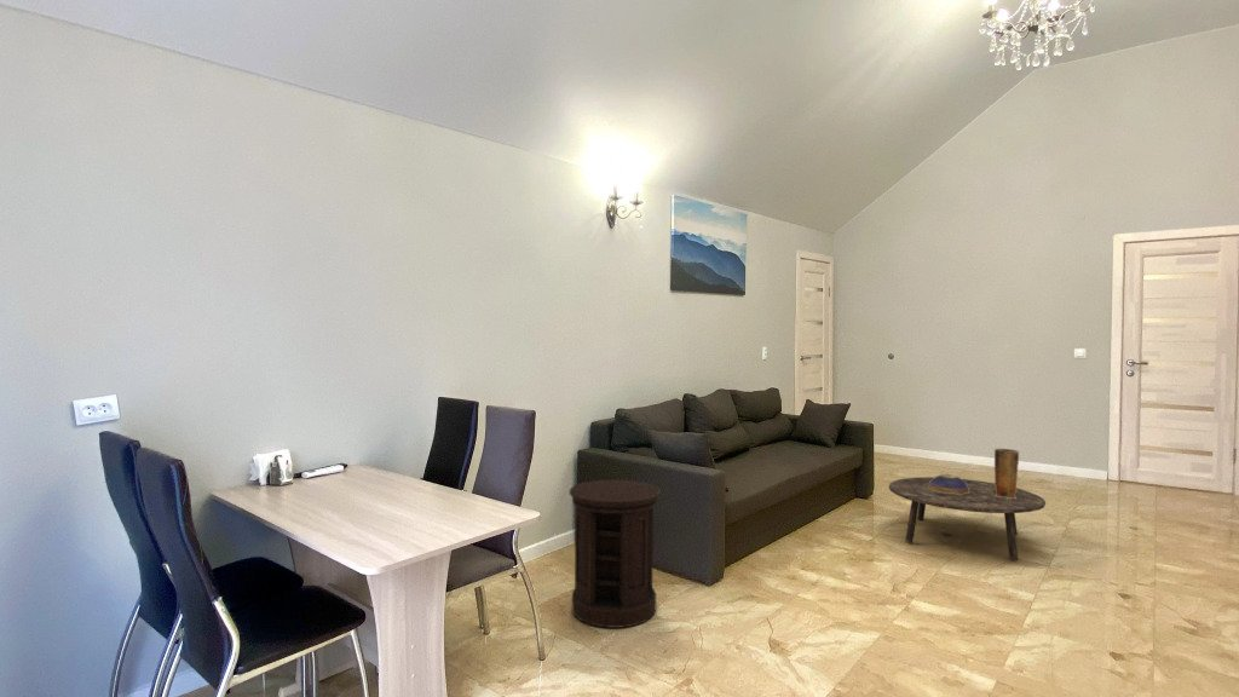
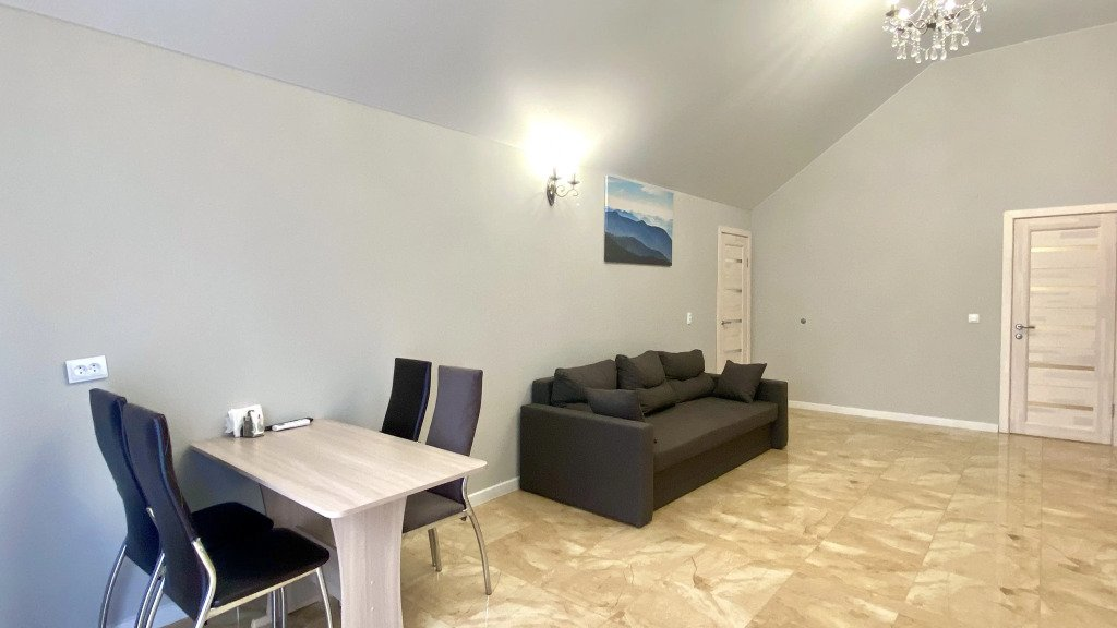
- side table (613, 548)
- decorative bowl (949, 482)
- vase (1005, 472)
- coffee table (962, 509)
